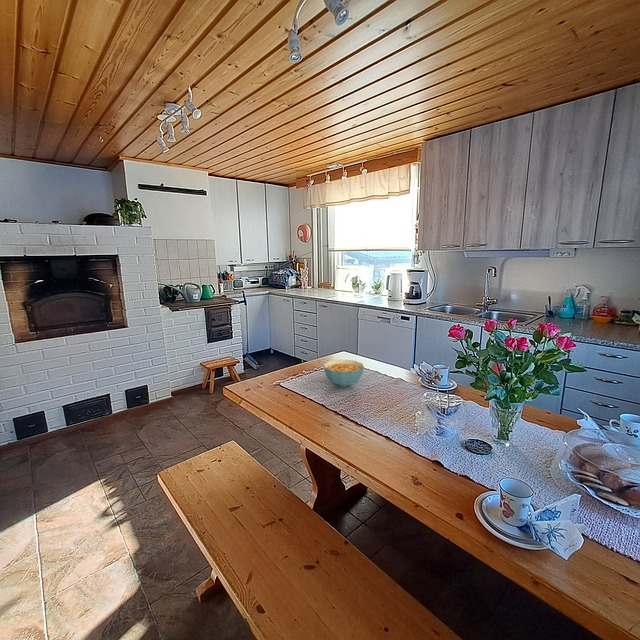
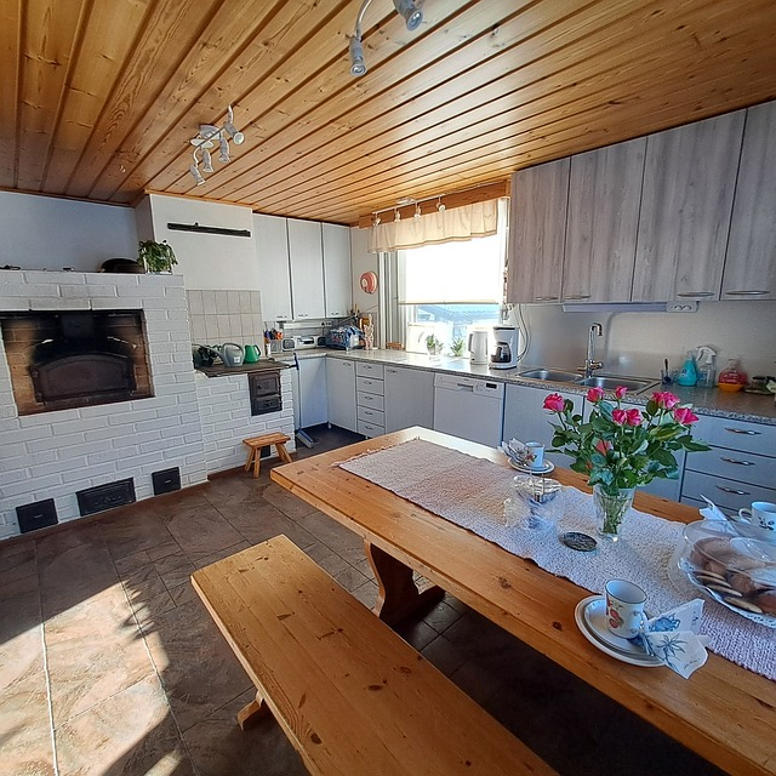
- cereal bowl (343, 374)
